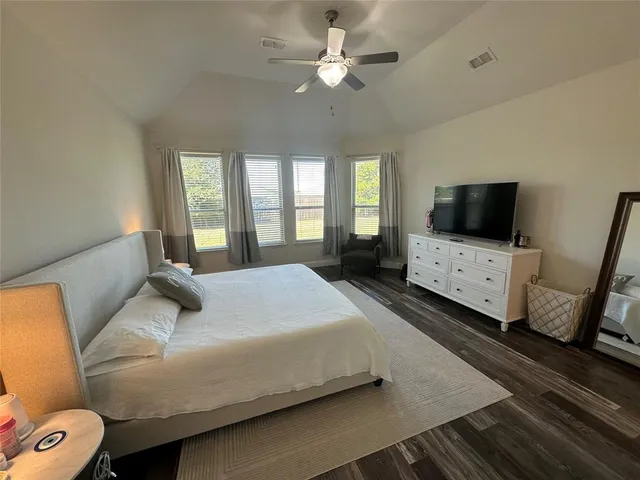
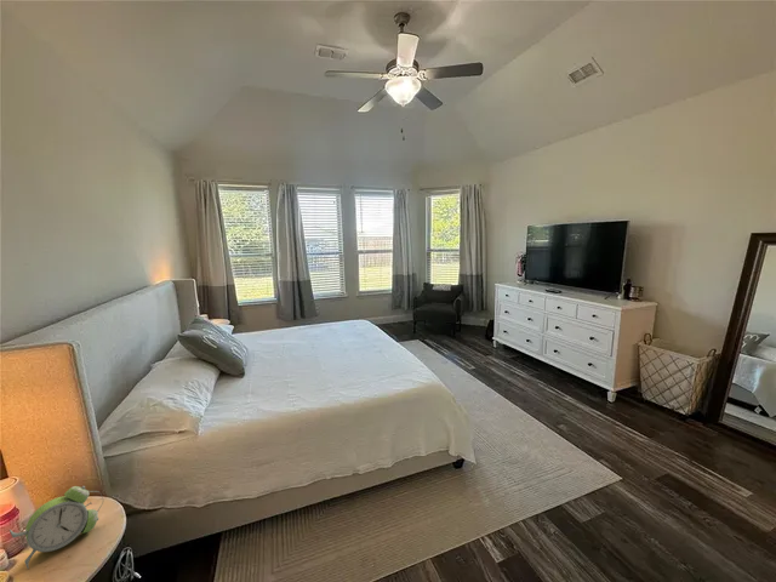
+ alarm clock (61, 519)
